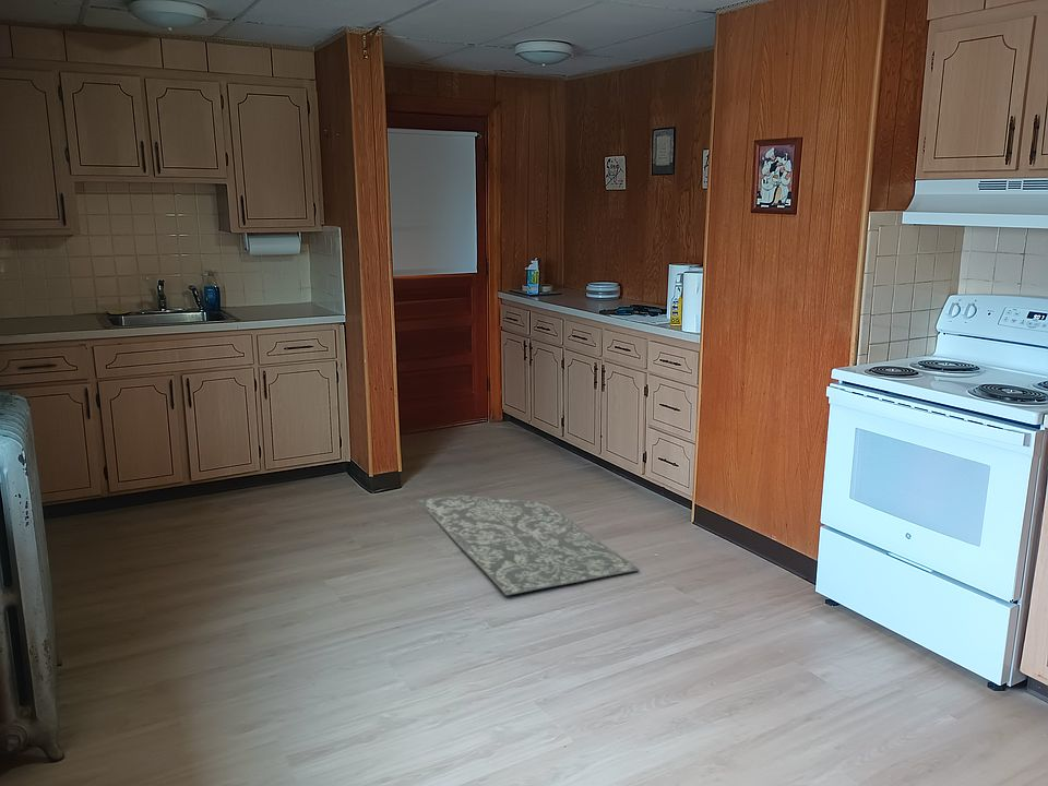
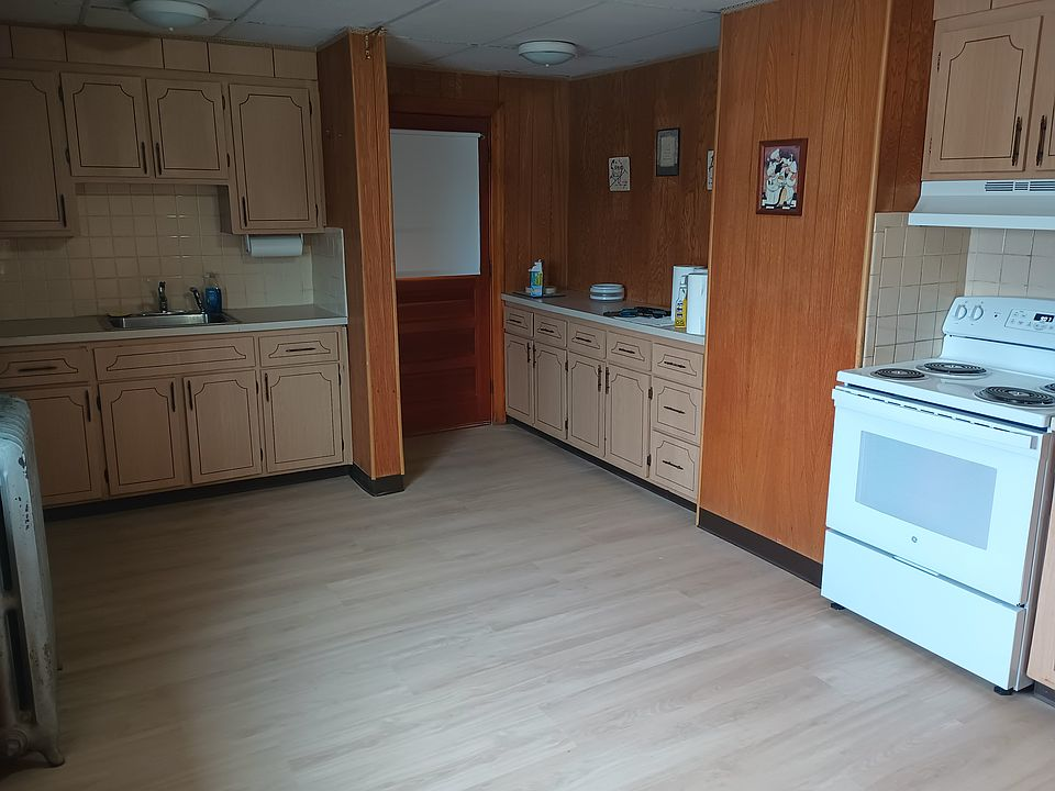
- rug (515, 531)
